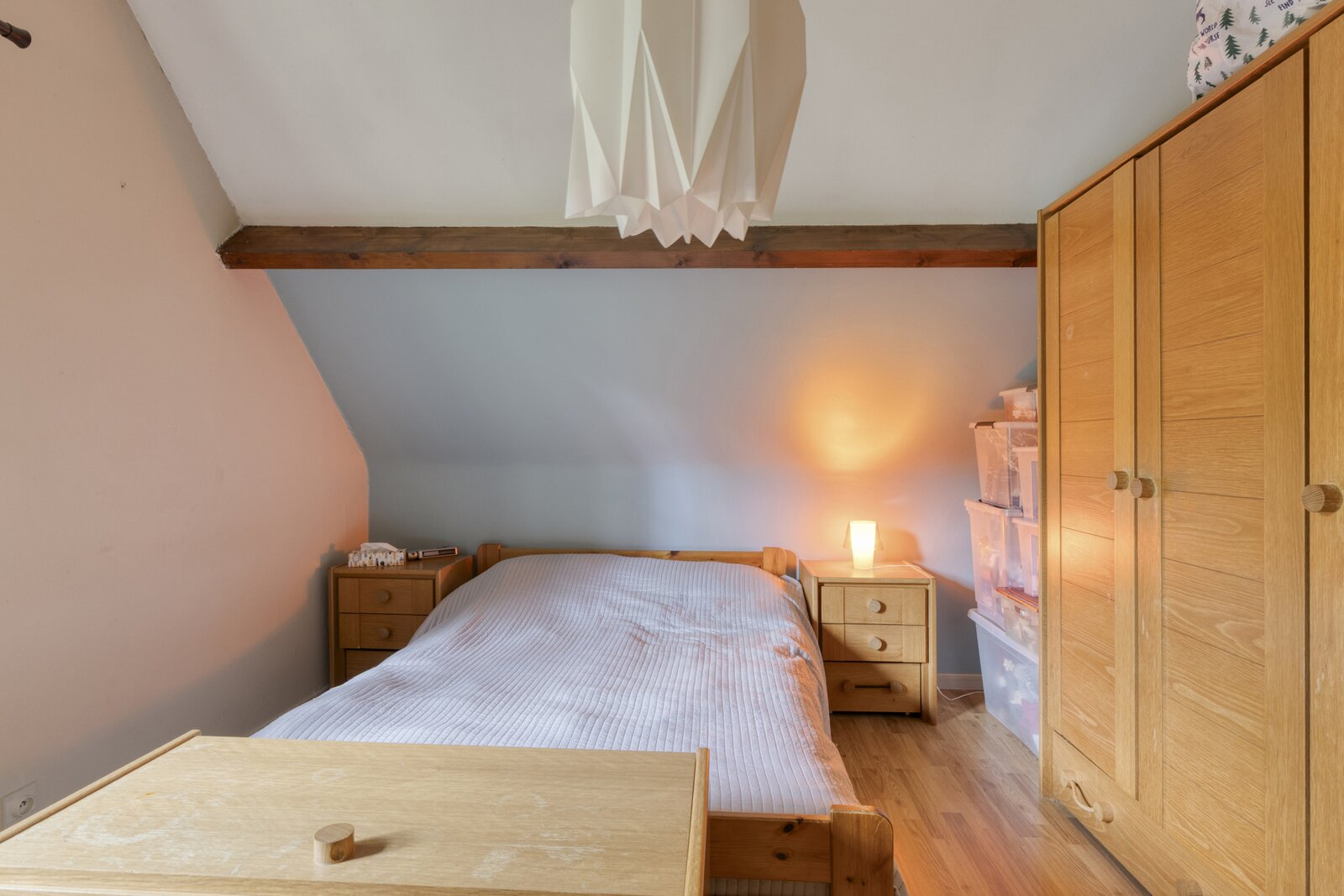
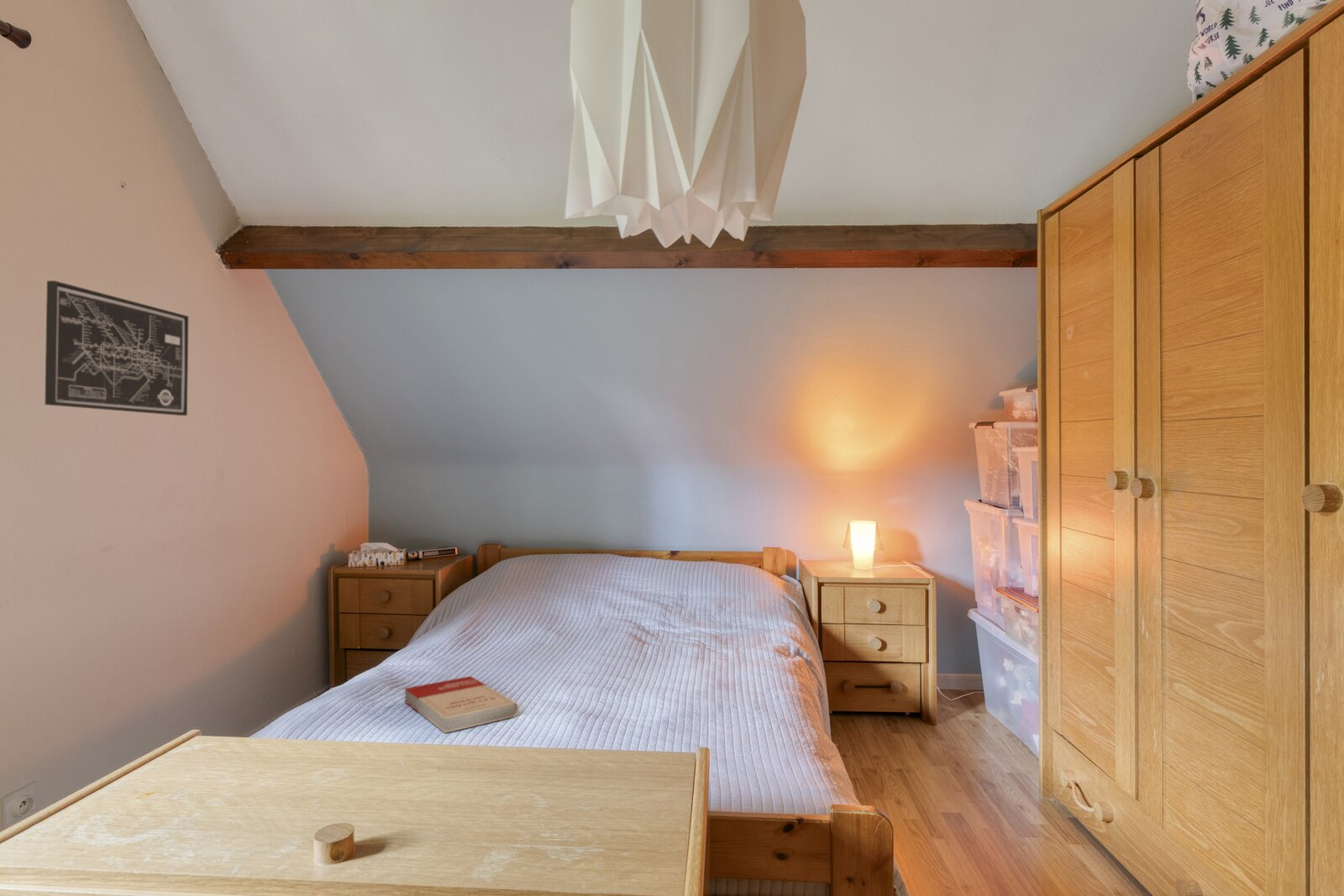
+ book (459, 701)
+ wall art (124, 355)
